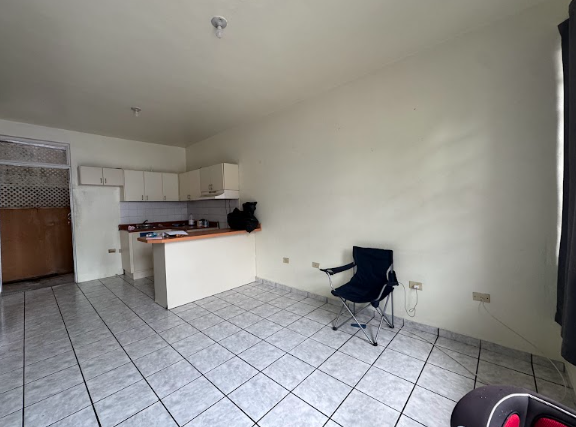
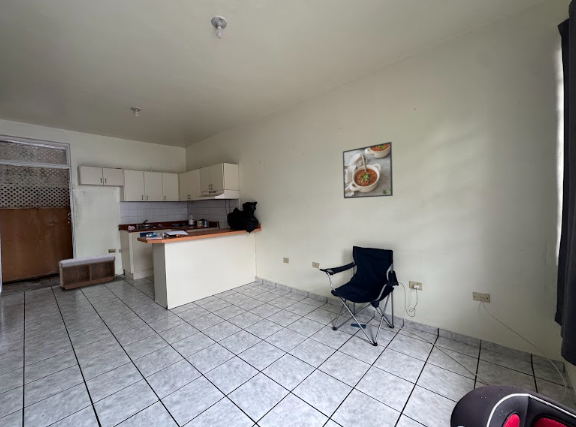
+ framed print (366, 172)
+ bench (88, 270)
